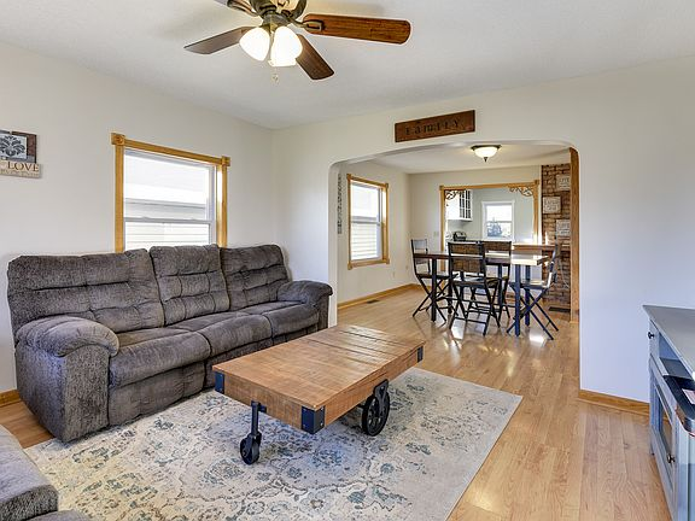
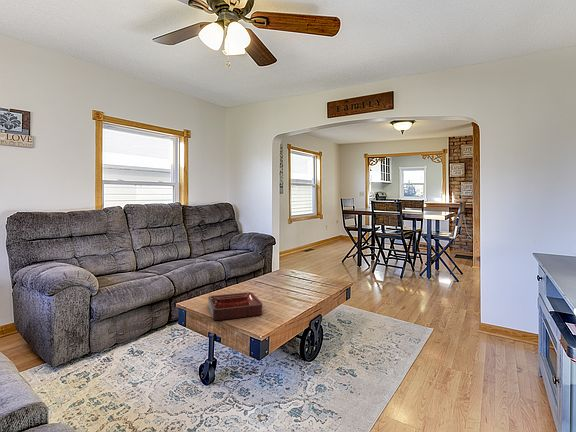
+ decorative tray (234, 304)
